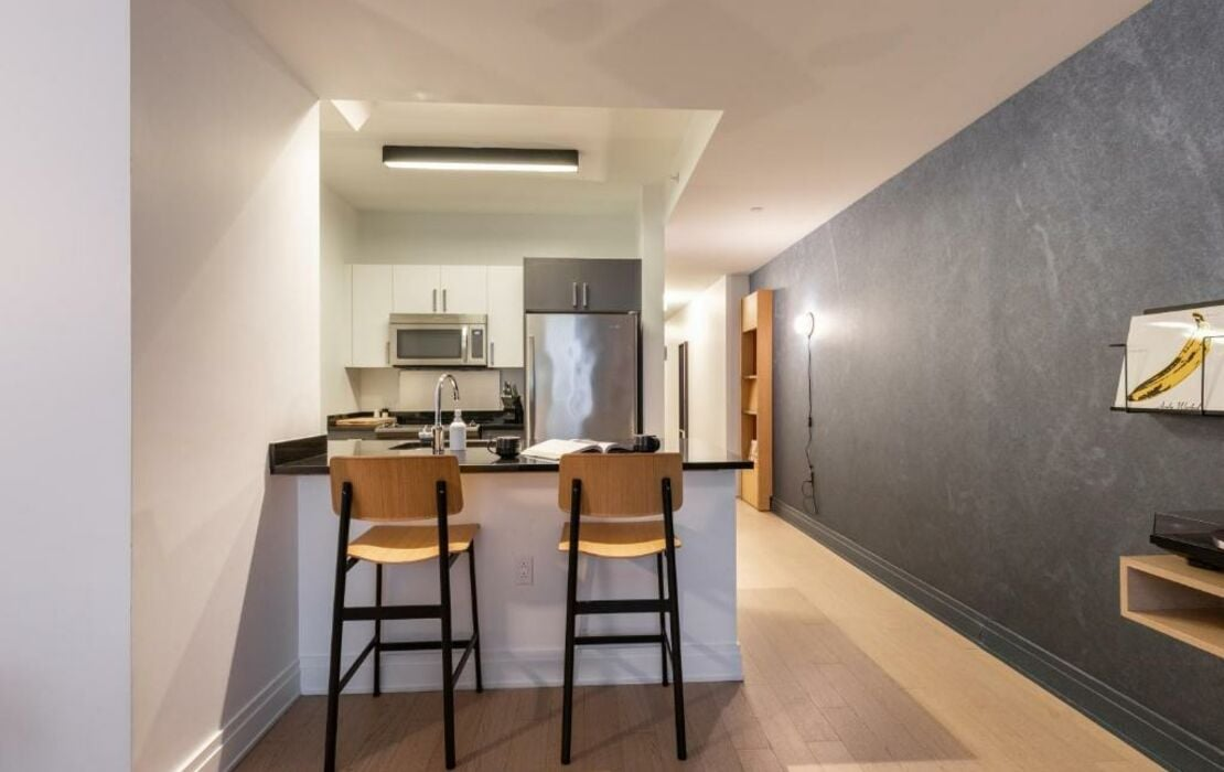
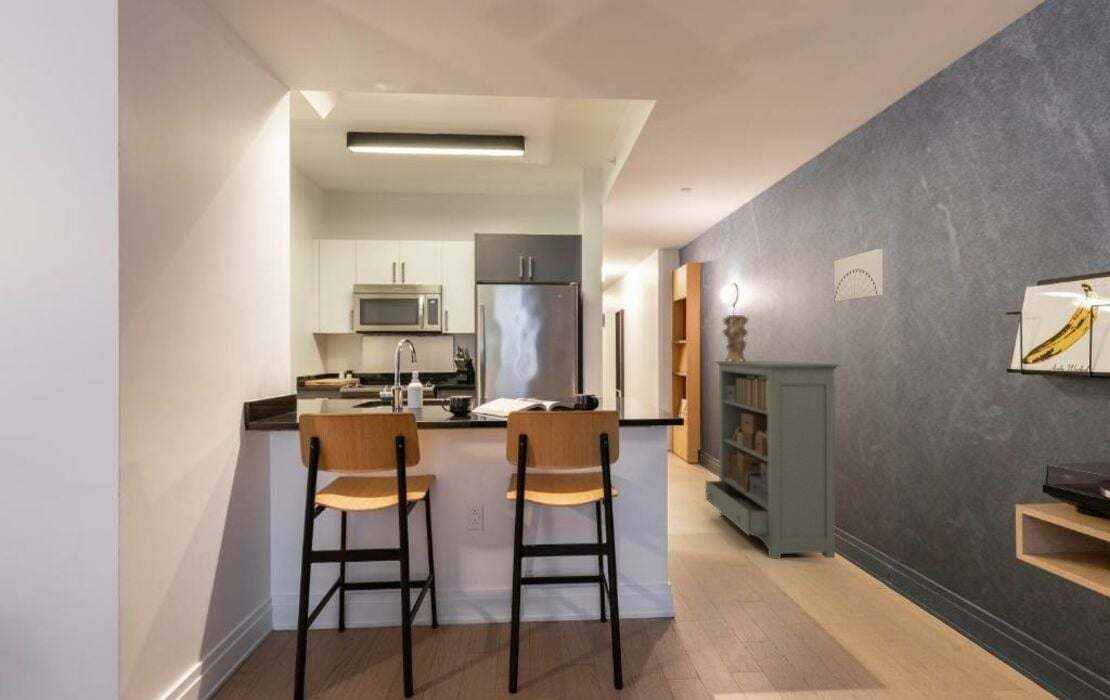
+ decorative vase (736, 338)
+ bookshelf (760, 447)
+ wall art (857, 277)
